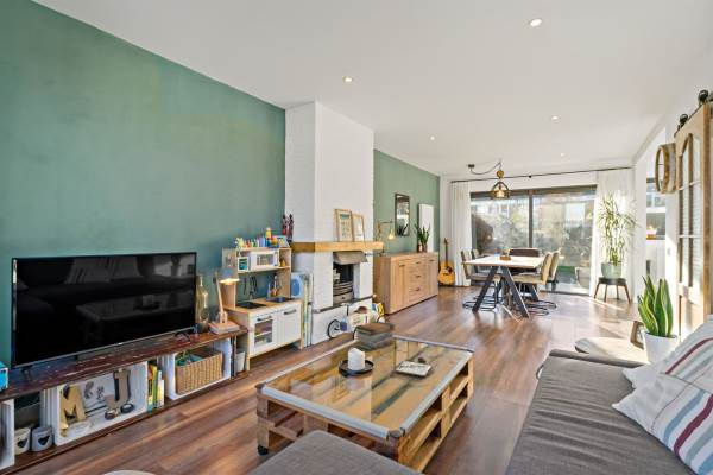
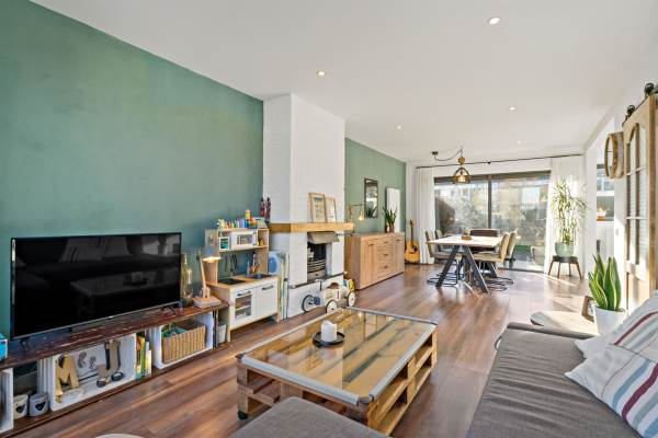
- book stack (374, 335)
- board game (415, 367)
